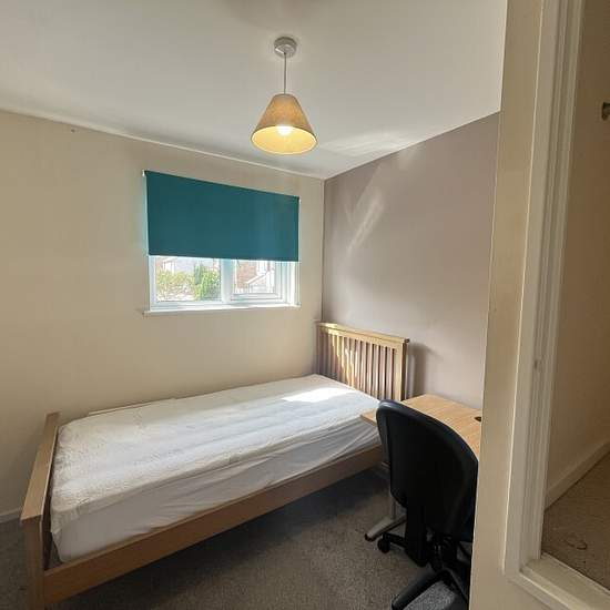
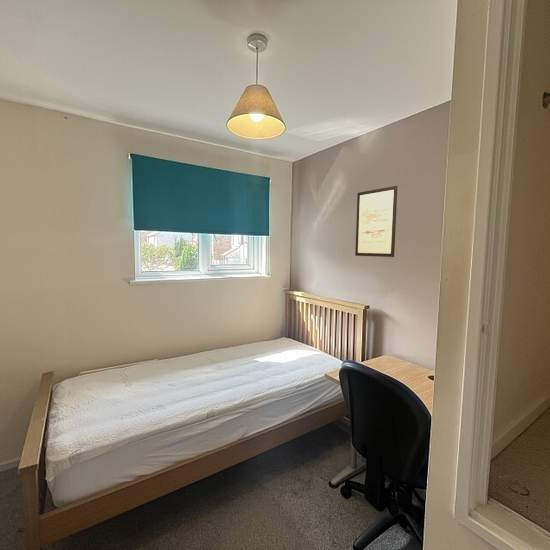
+ wall art (374, 223)
